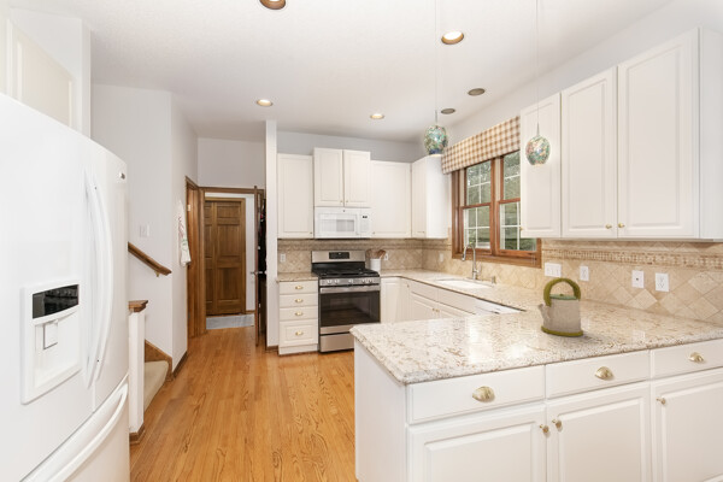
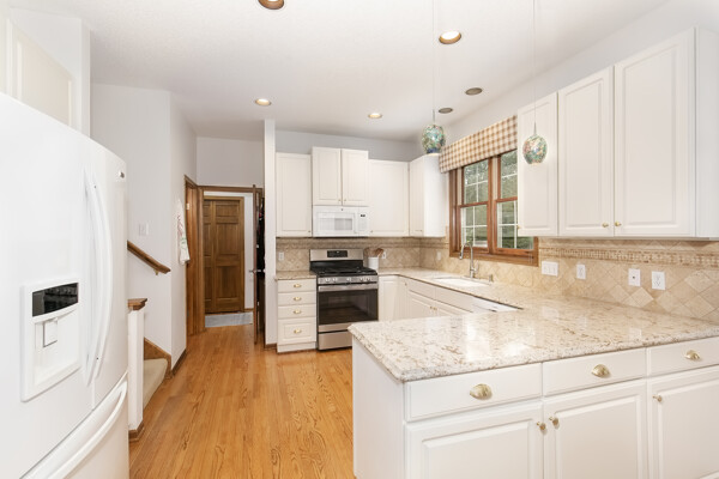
- kettle (558, 304)
